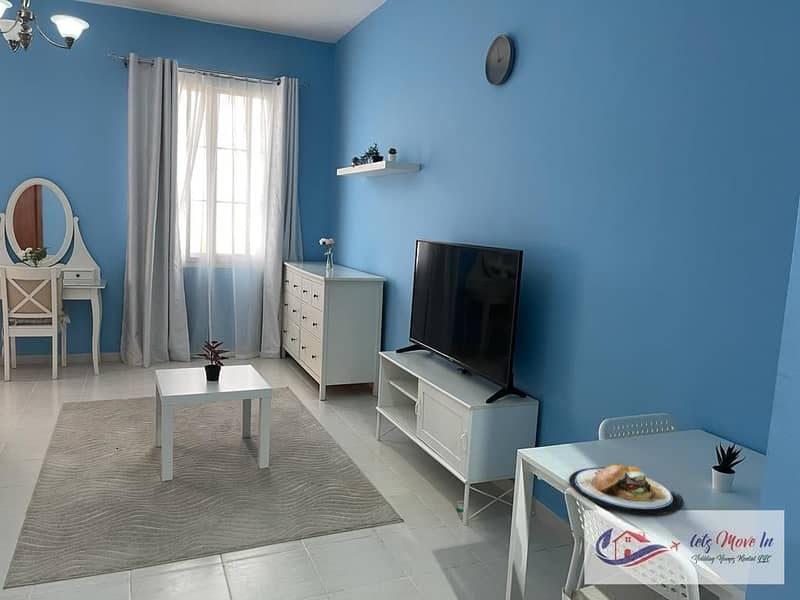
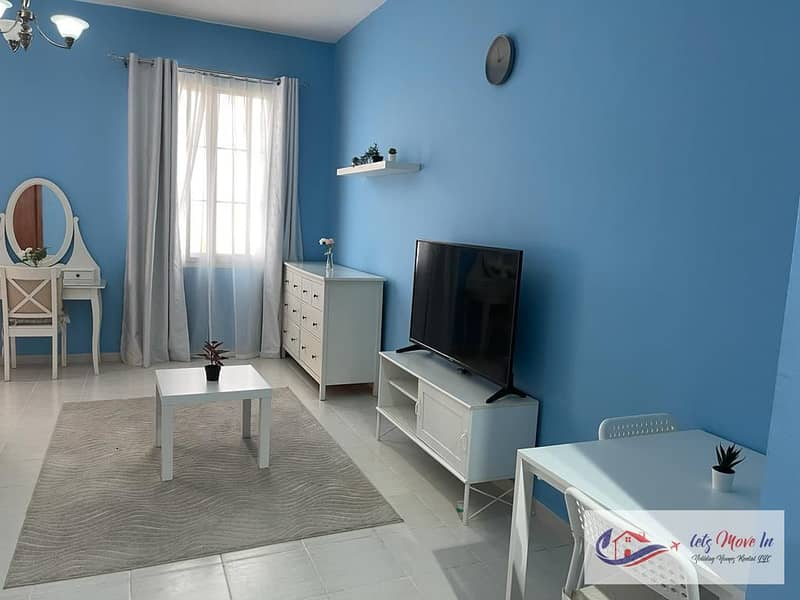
- plate (625, 475)
